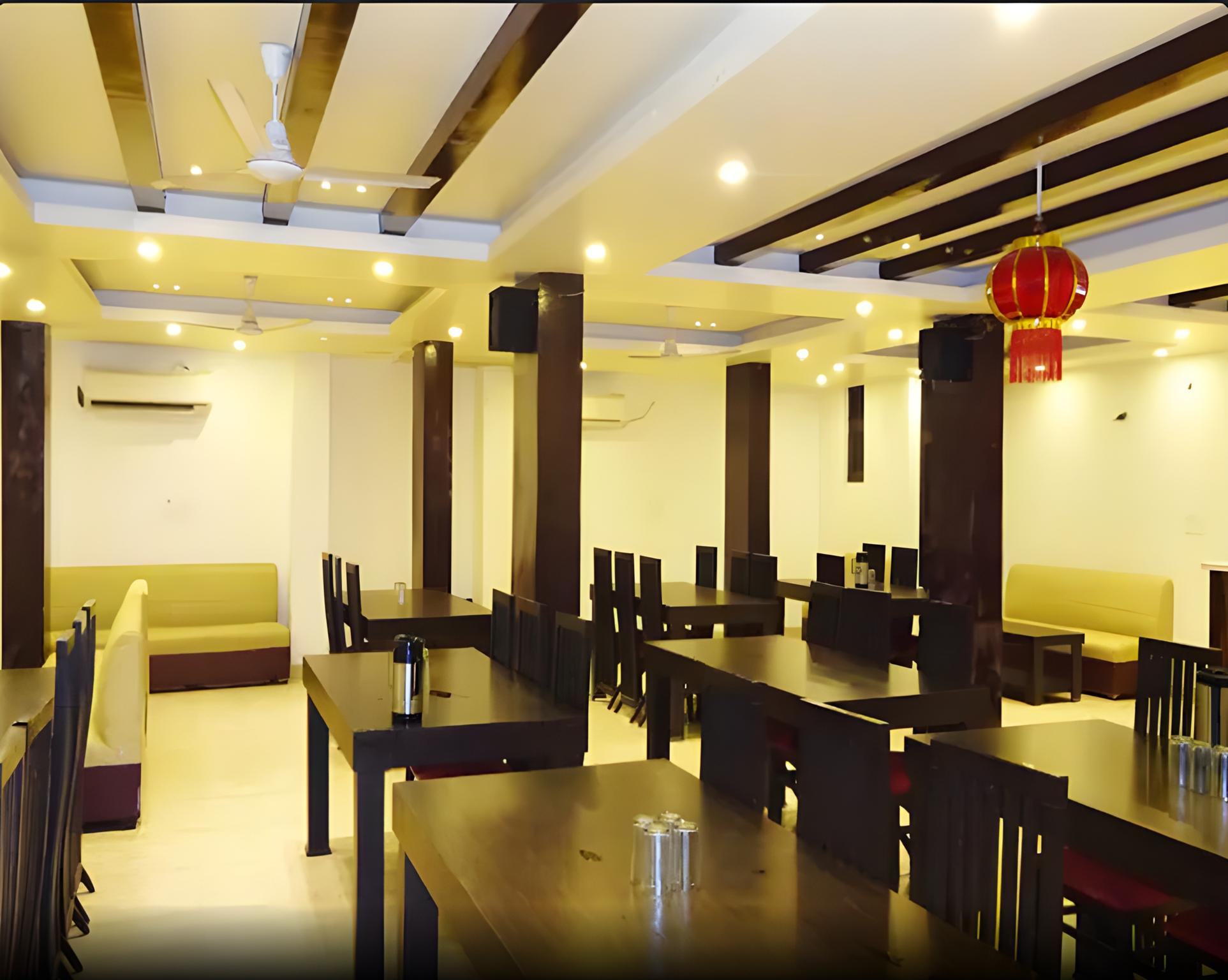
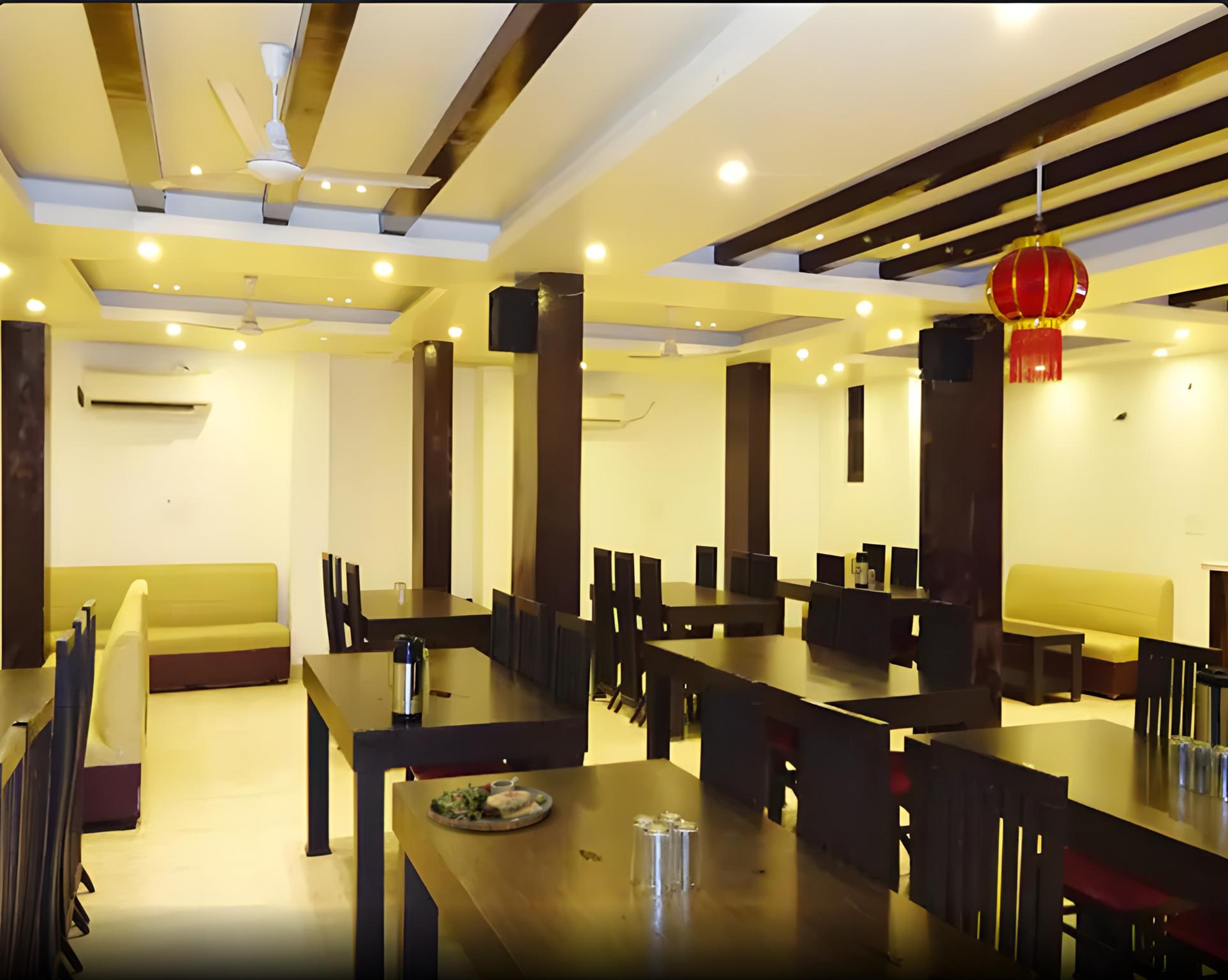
+ dinner plate (491, 796)
